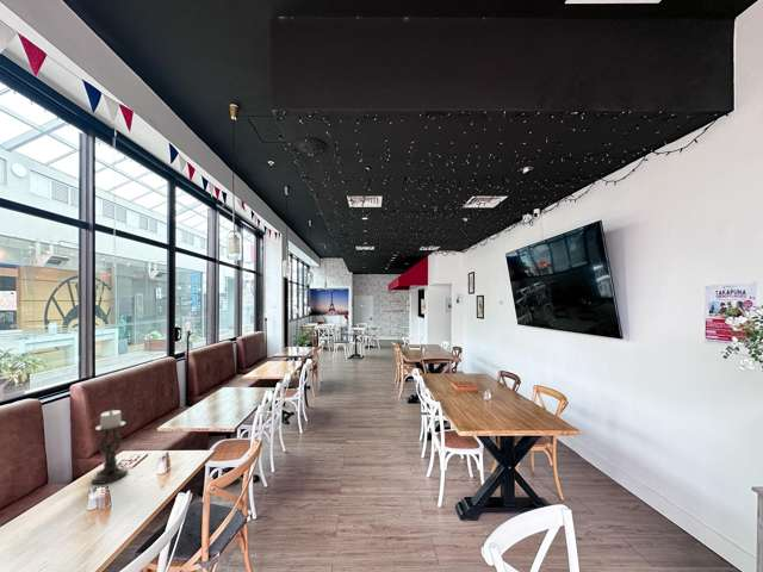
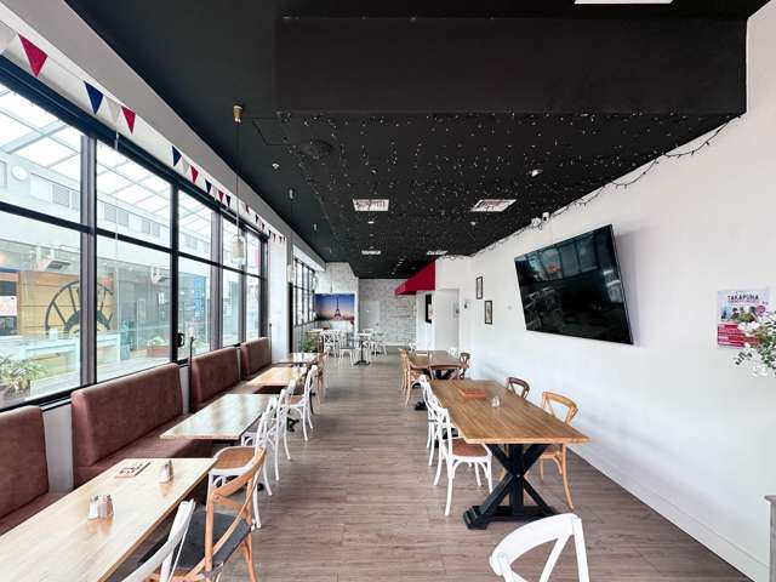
- candle holder (110, 442)
